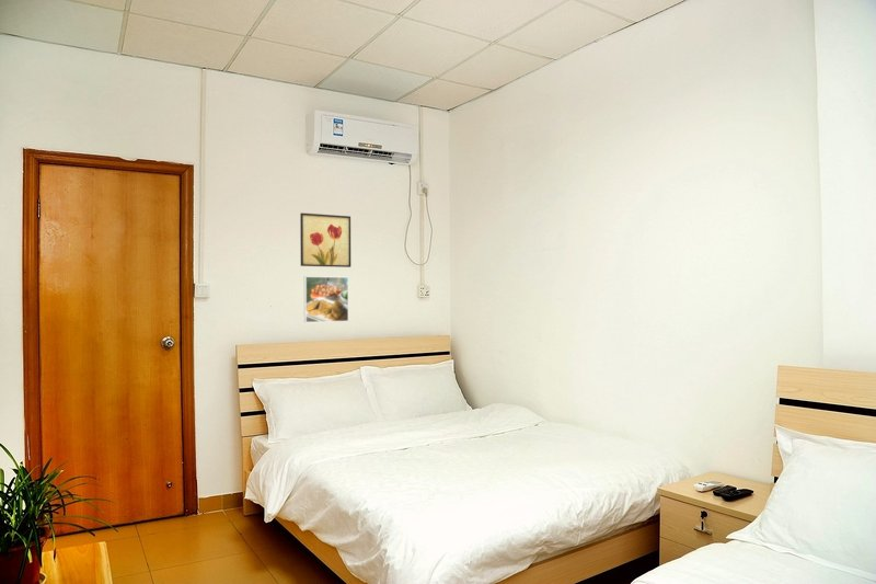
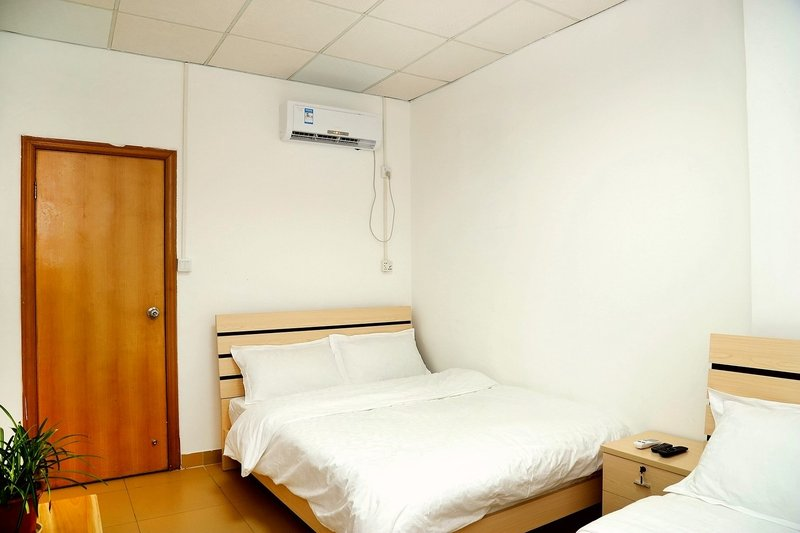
- wall art (325, 240)
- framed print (326, 299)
